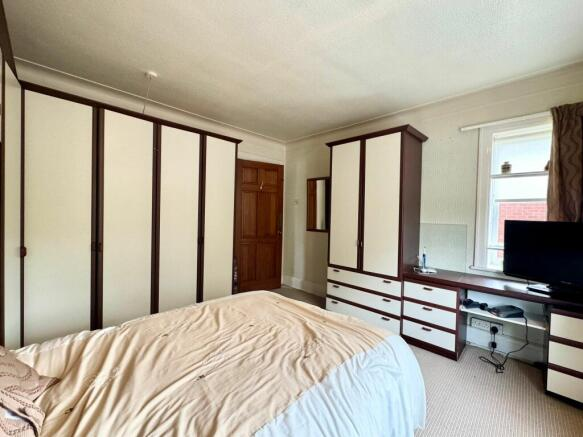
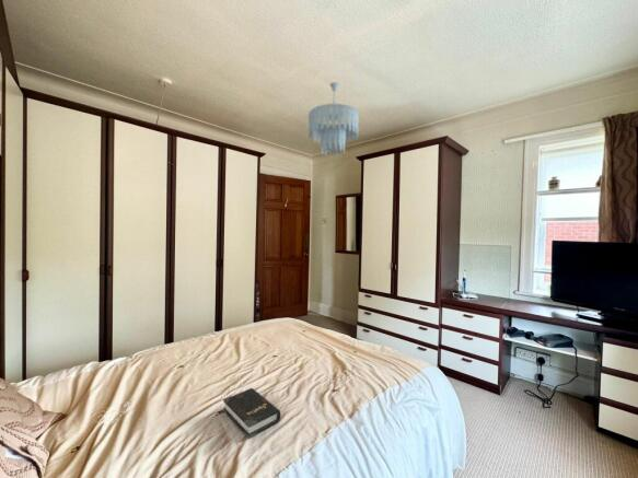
+ hardback book (251, 409)
+ ceiling light fixture (333, 118)
